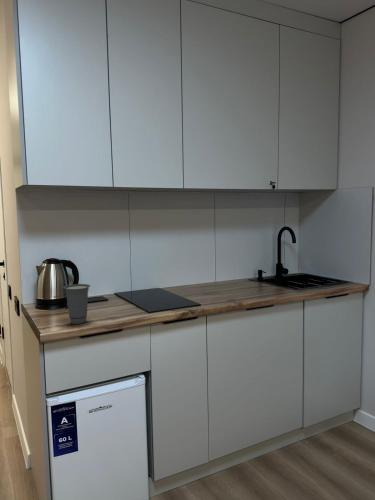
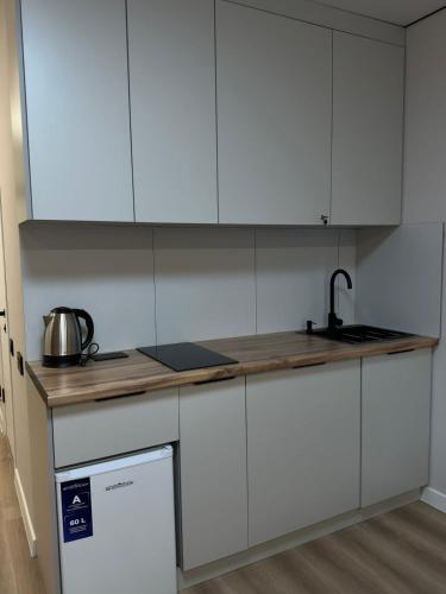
- cup (77, 304)
